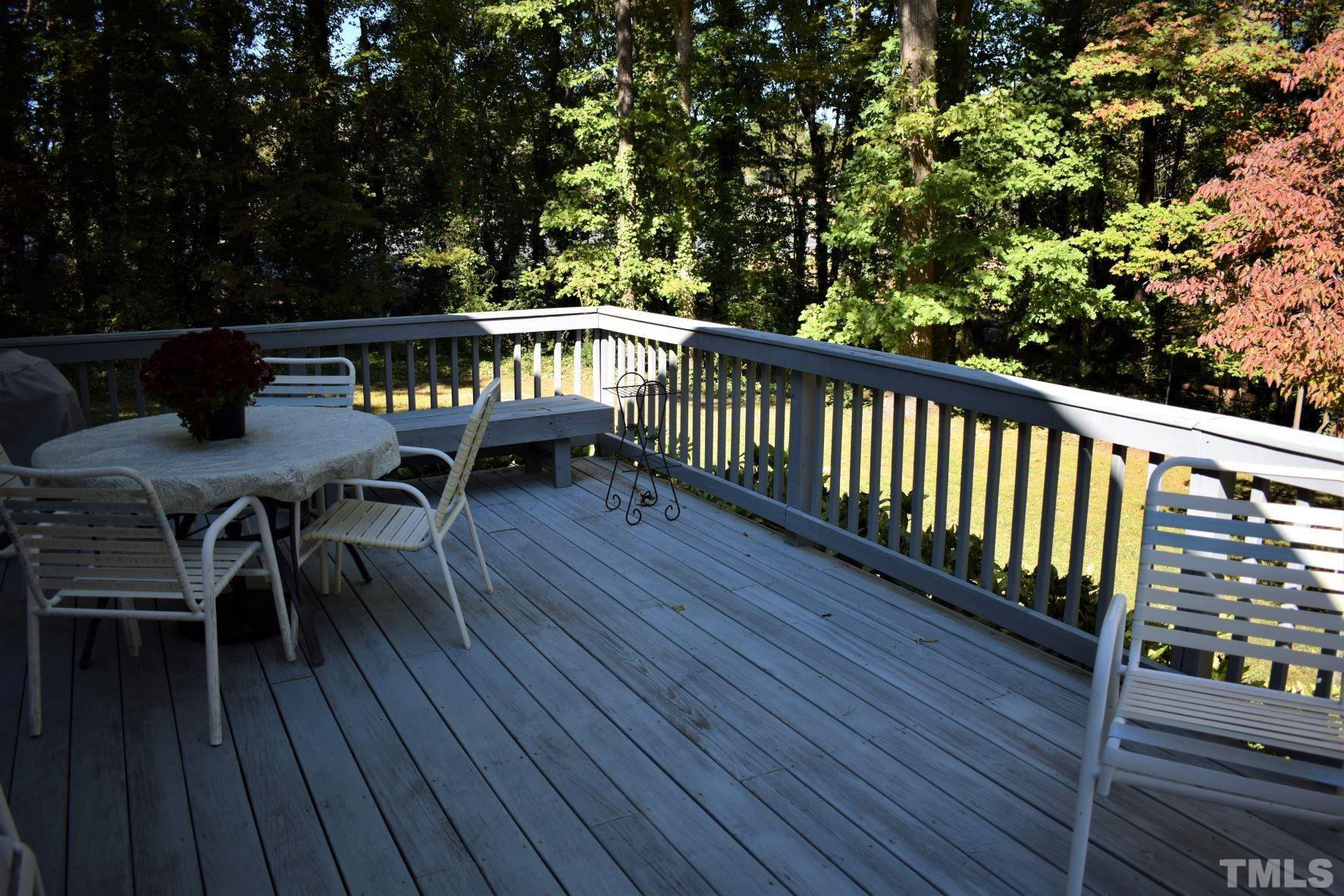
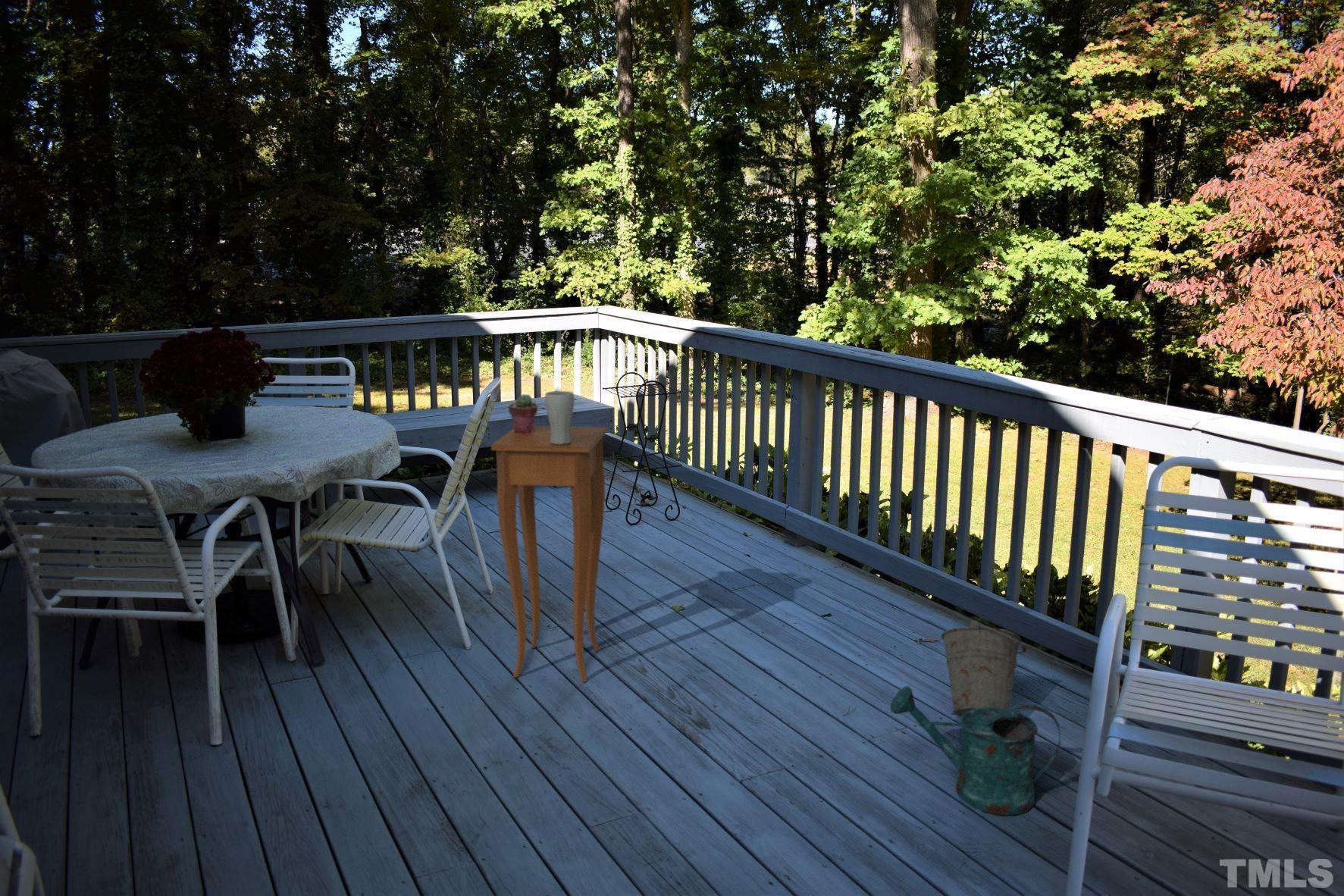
+ drinking glass (559, 417)
+ watering can (971, 744)
+ side table (537, 552)
+ bucket (982, 666)
+ potted succulent (523, 412)
